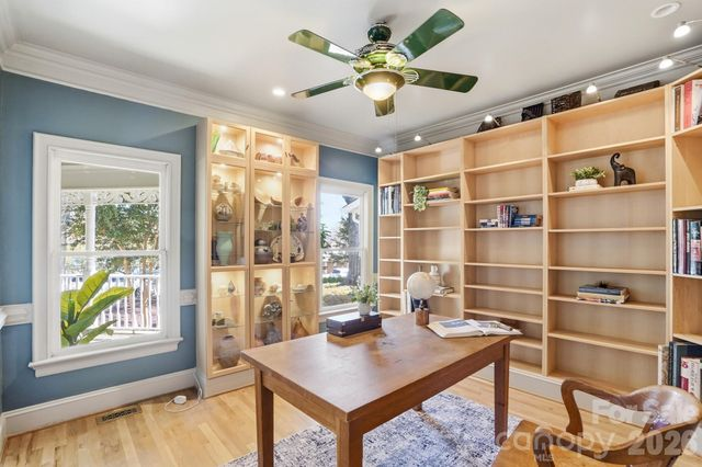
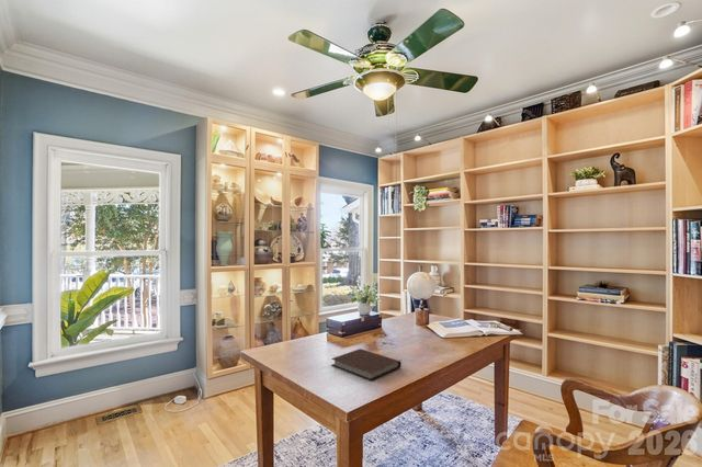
+ notebook (365, 363)
